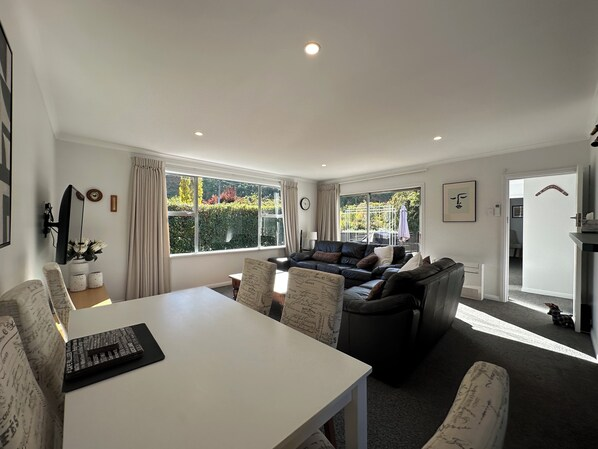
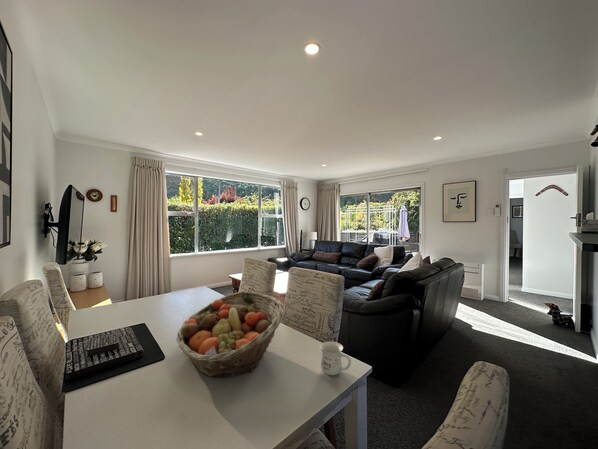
+ mug (335, 360)
+ fruit basket (231, 328)
